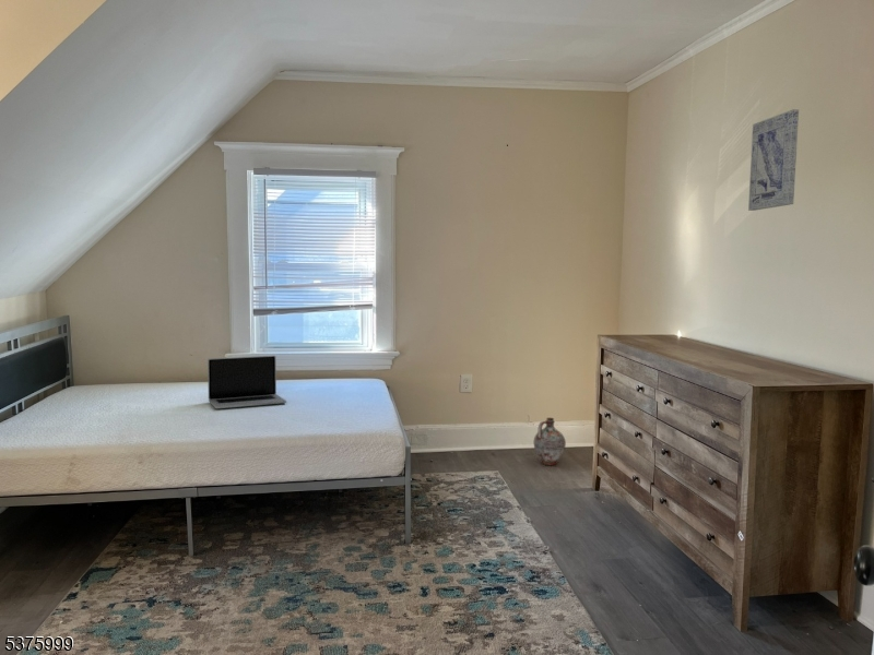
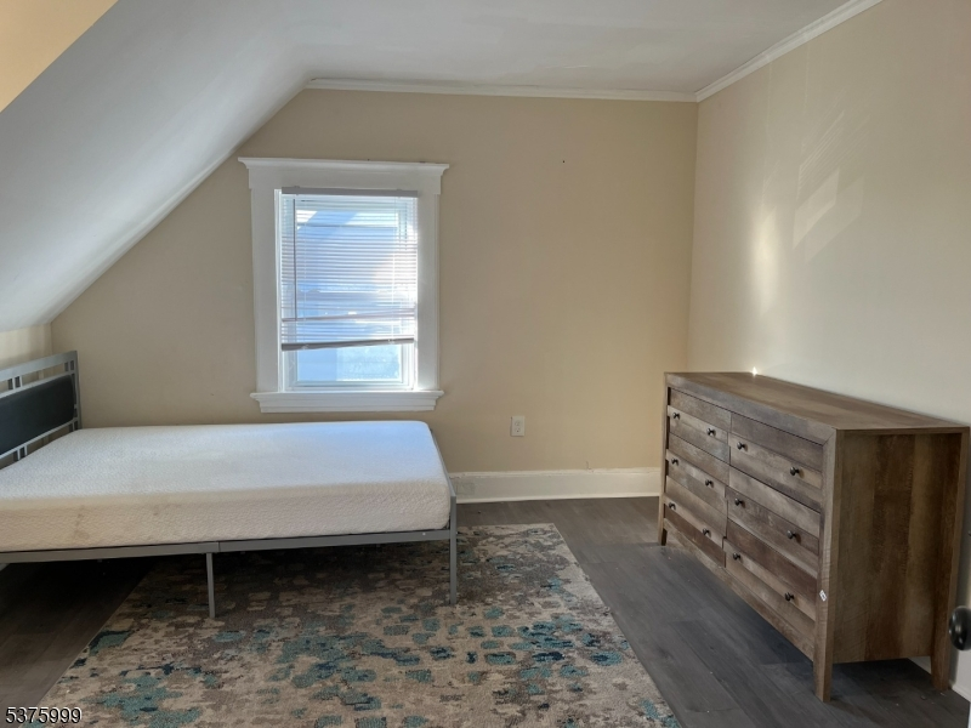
- ceramic jug (550, 440)
- laptop (247, 381)
- wall art (771, 162)
